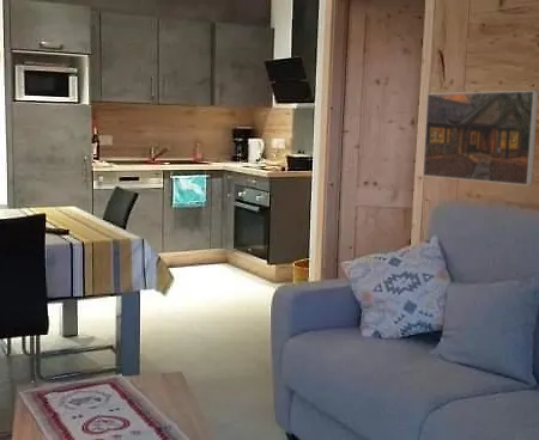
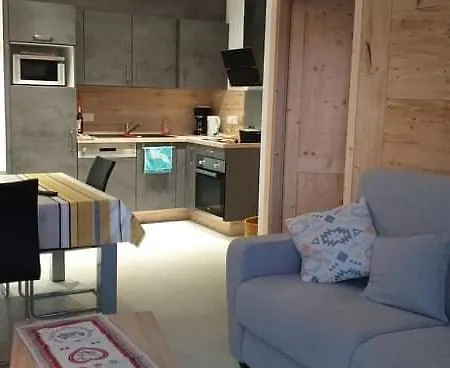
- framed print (476, 136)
